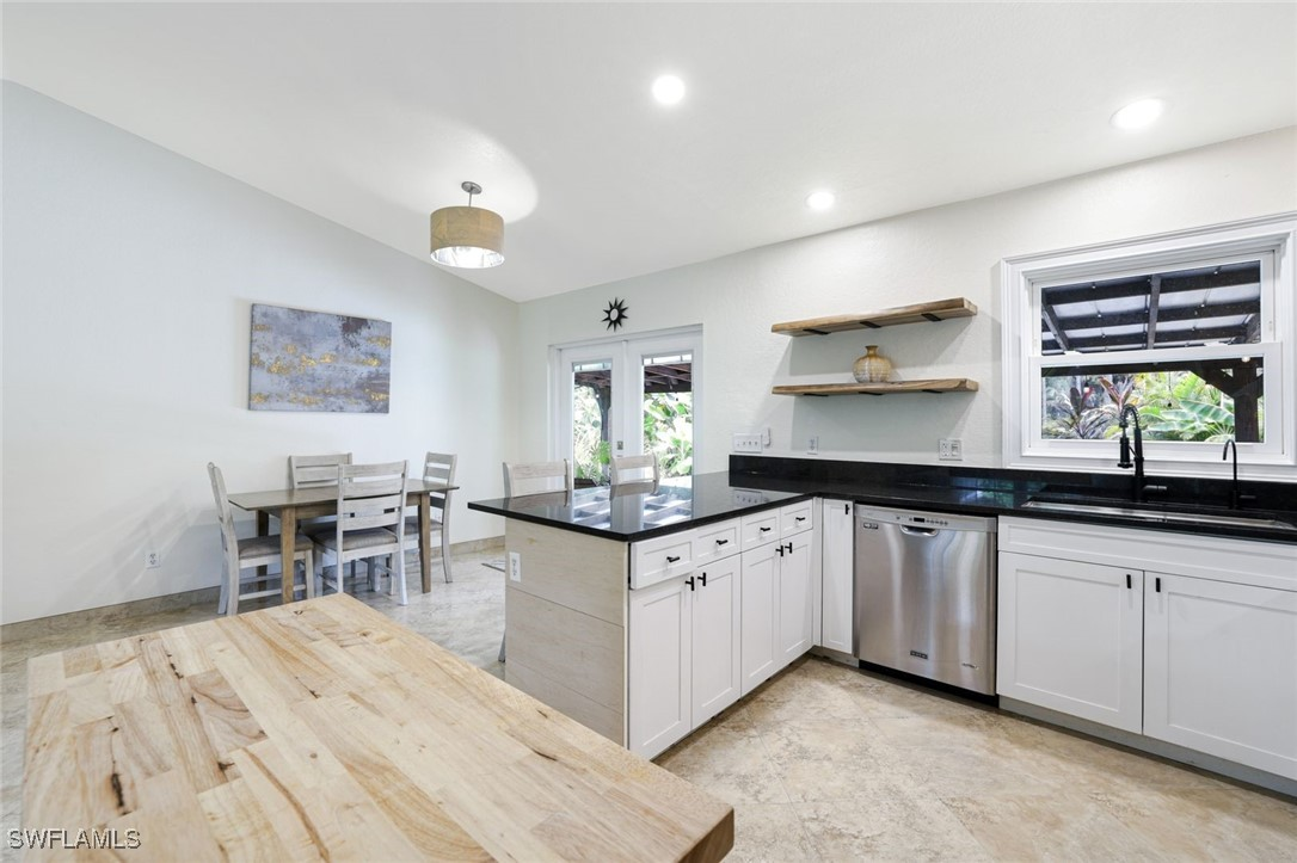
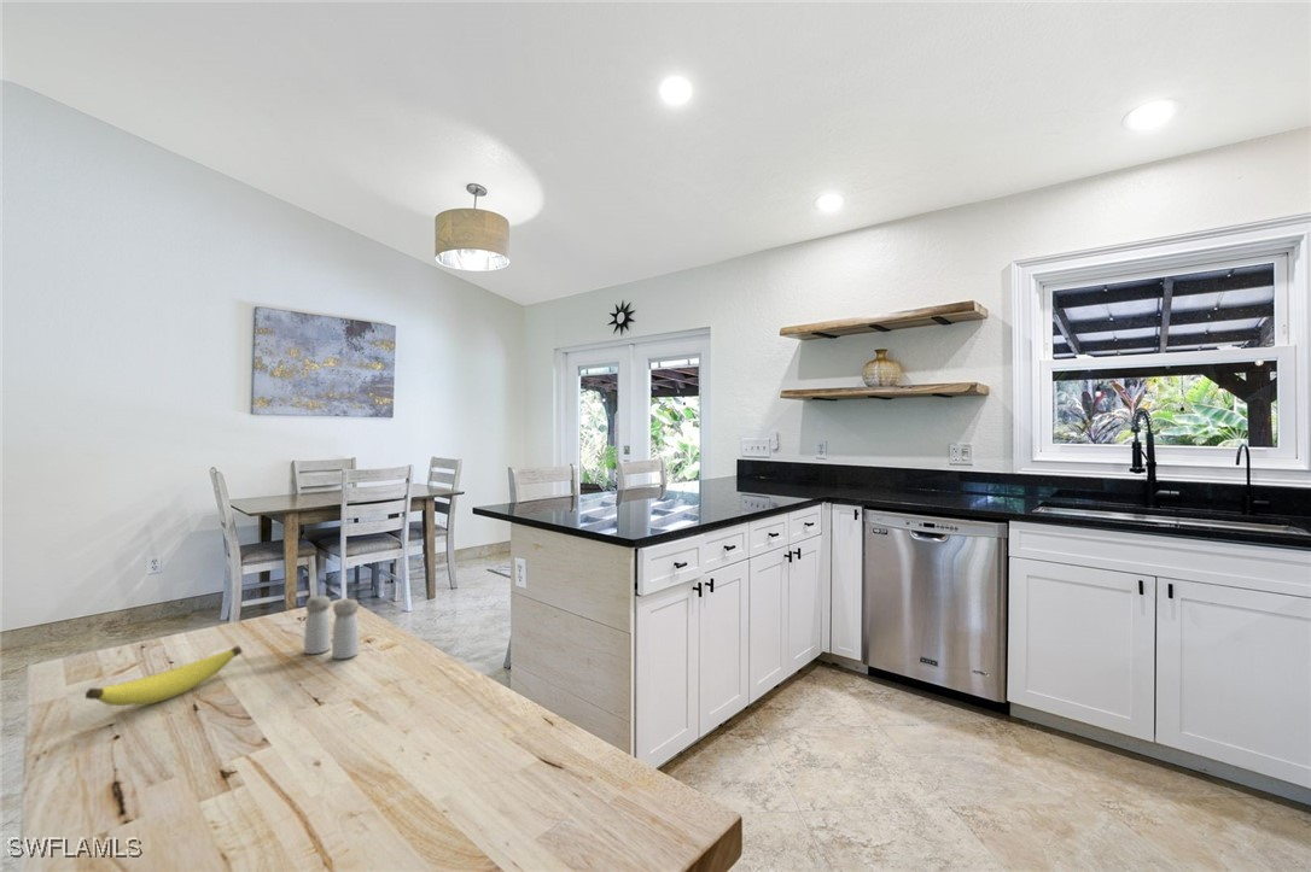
+ salt and pepper shaker (330, 625)
+ banana (165, 678)
